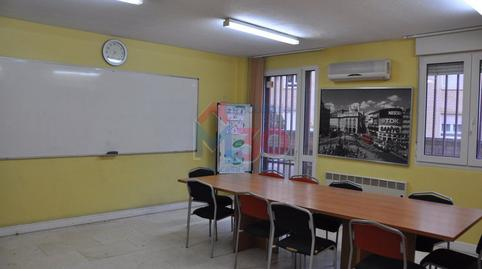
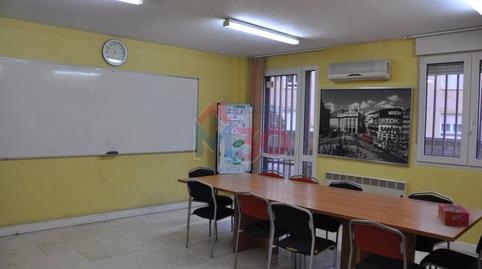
+ tissue box (452, 214)
